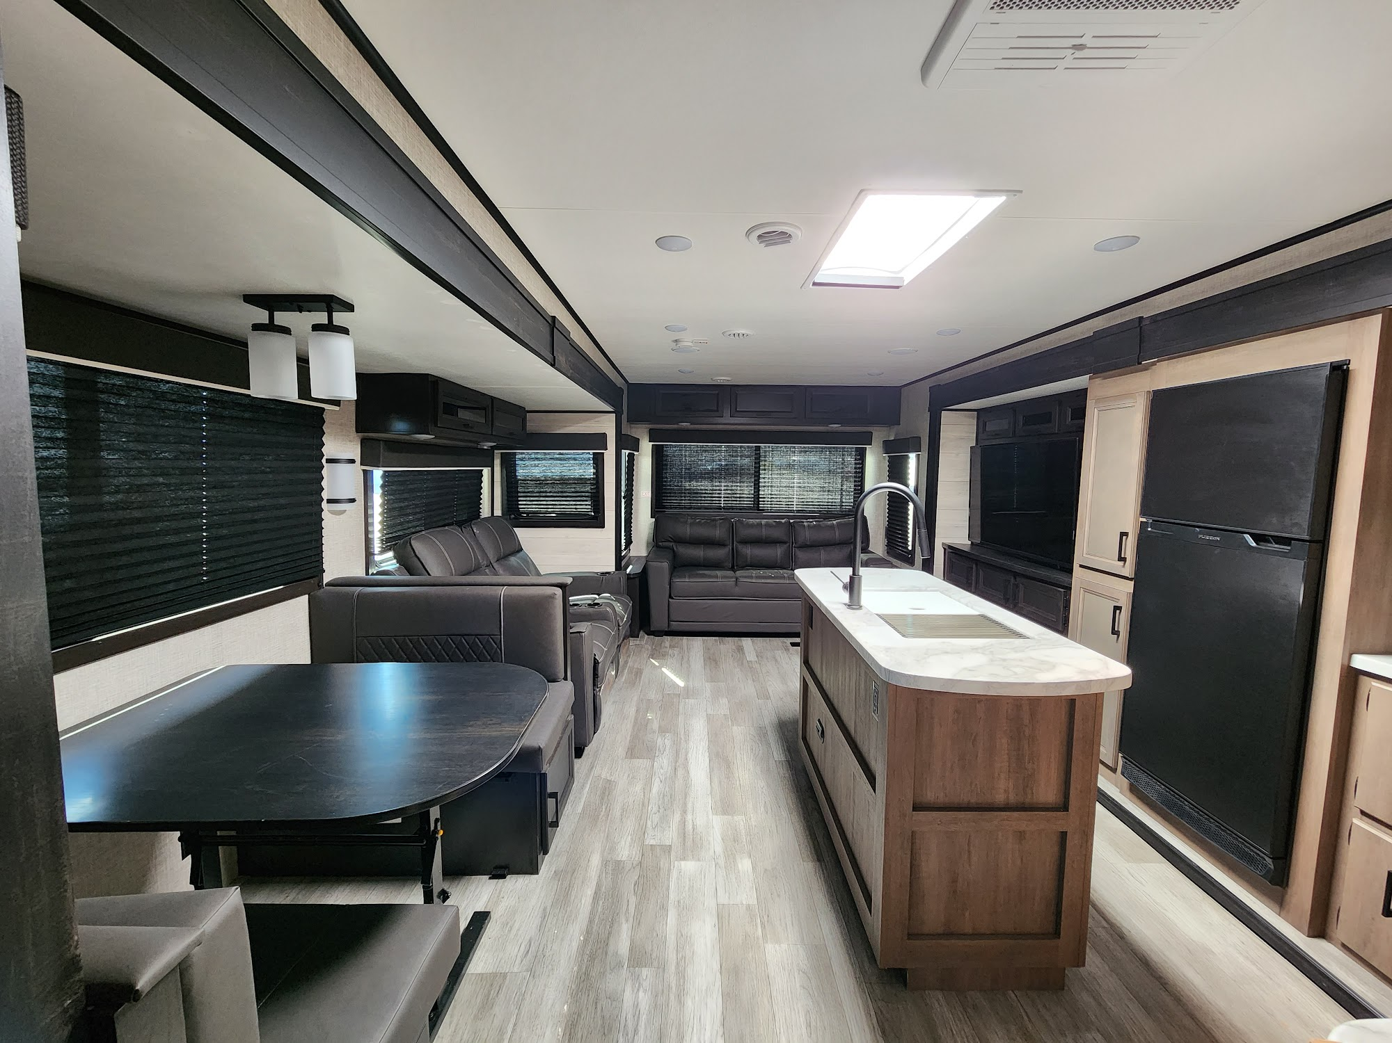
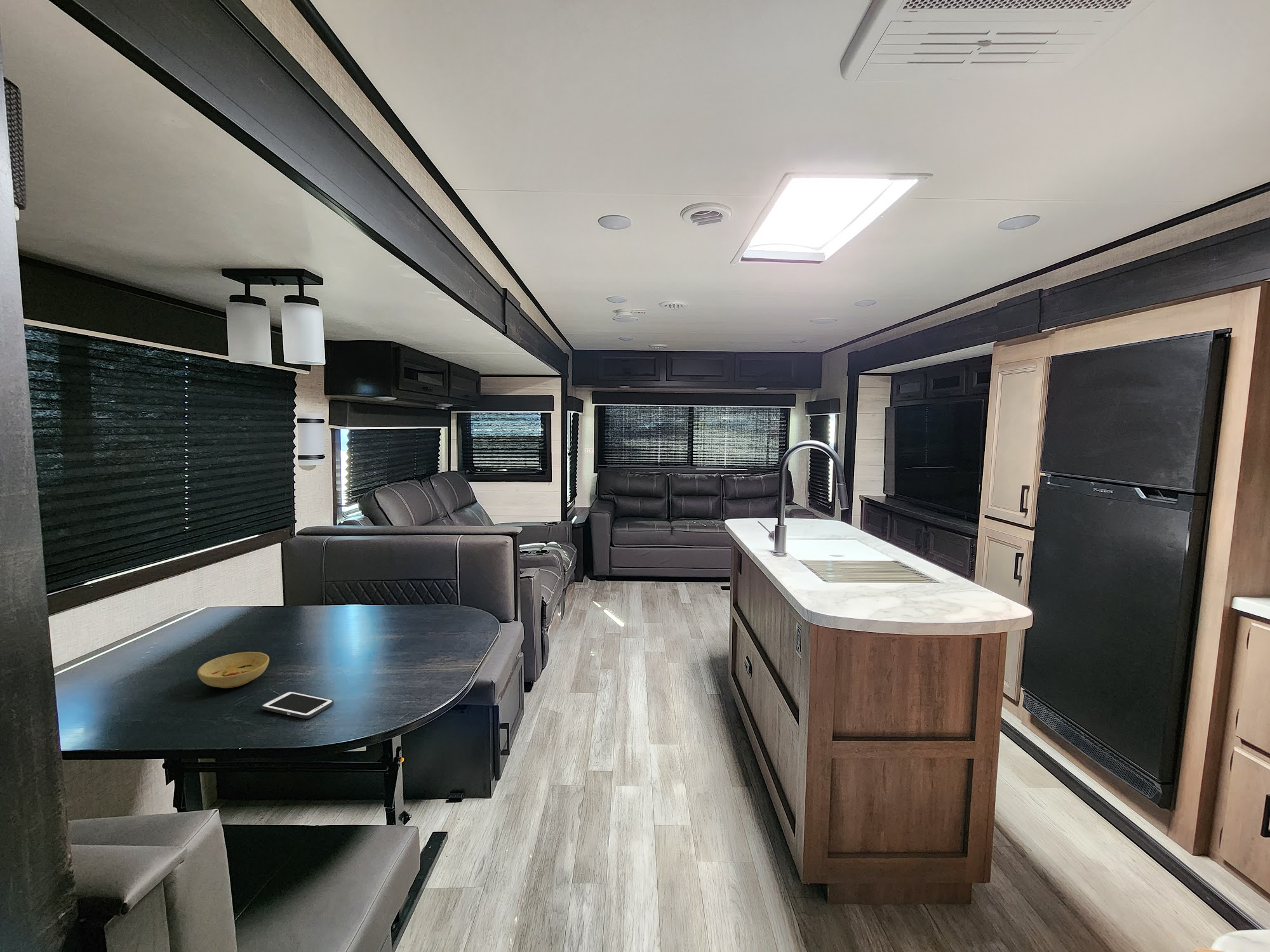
+ bowl (234, 672)
+ cell phone (298, 704)
